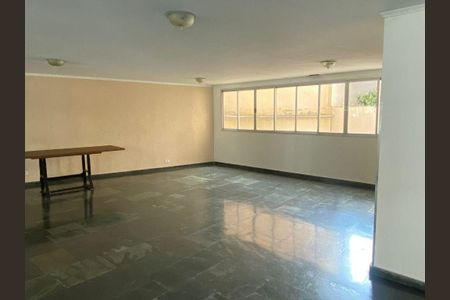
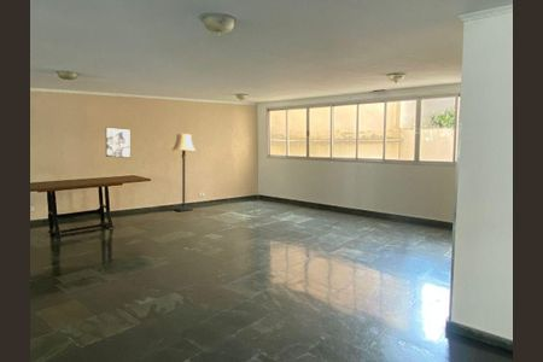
+ wall art (118, 142)
+ lamp (183, 171)
